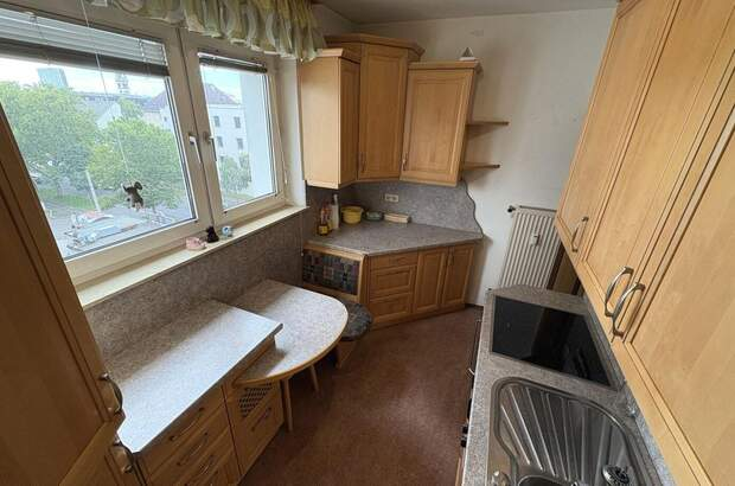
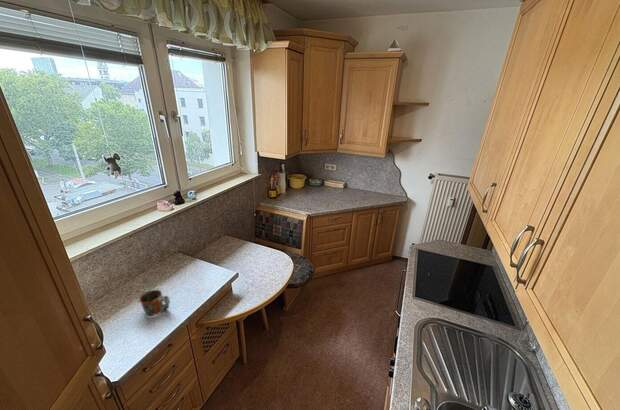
+ mug (155, 303)
